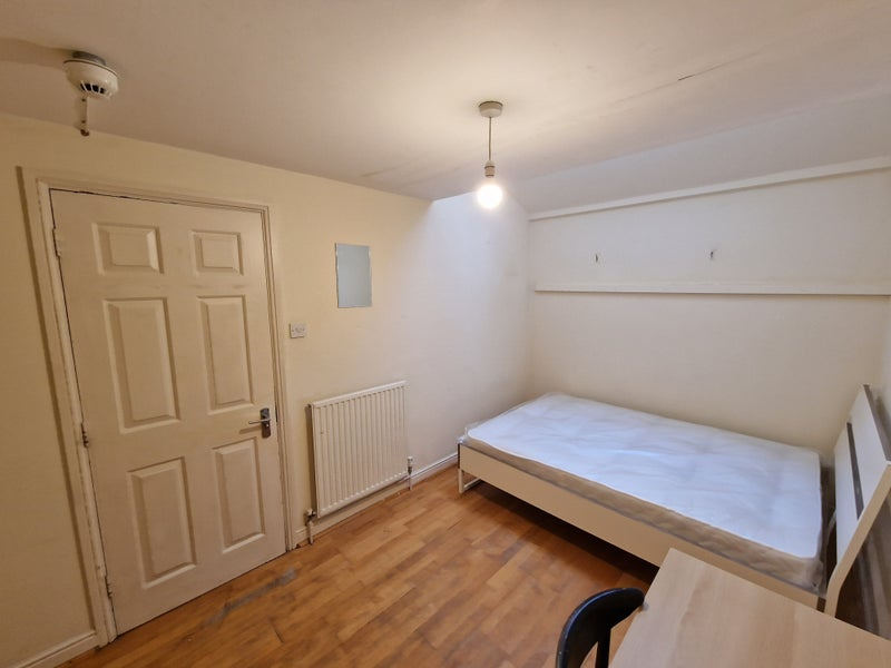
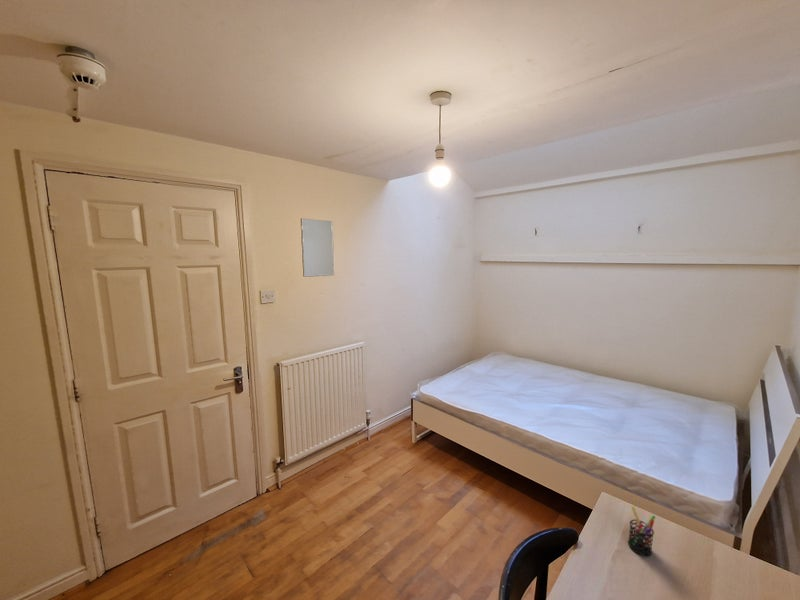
+ pen holder (644, 530)
